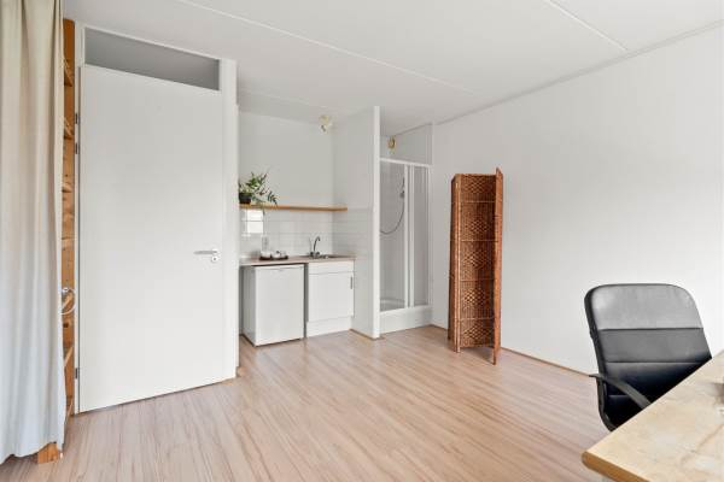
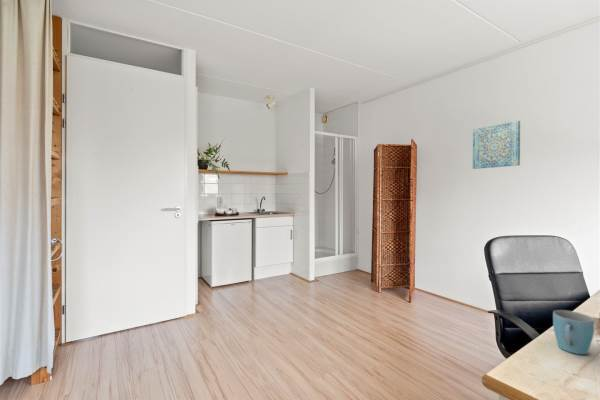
+ wall art (495, 146)
+ mug (571, 333)
